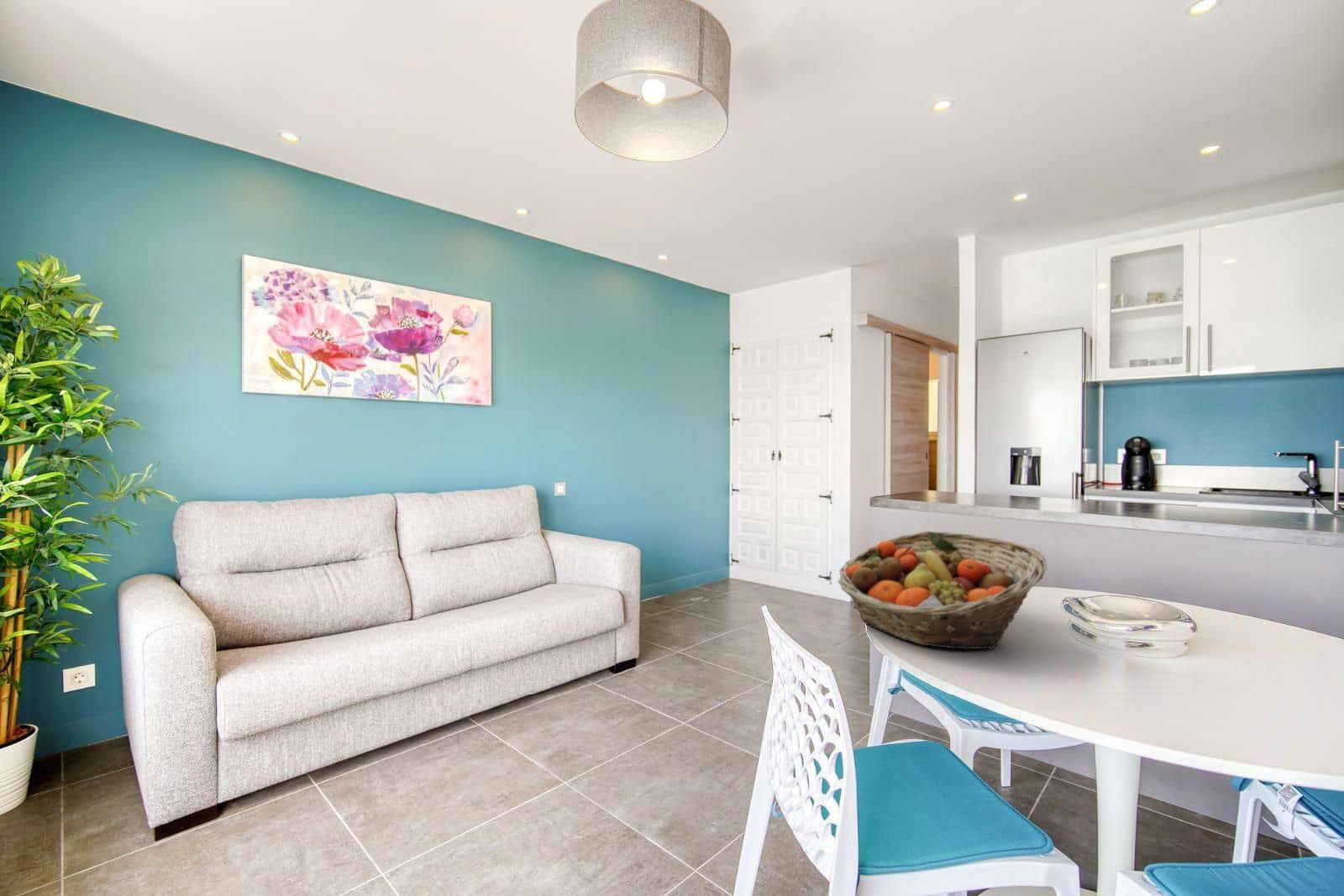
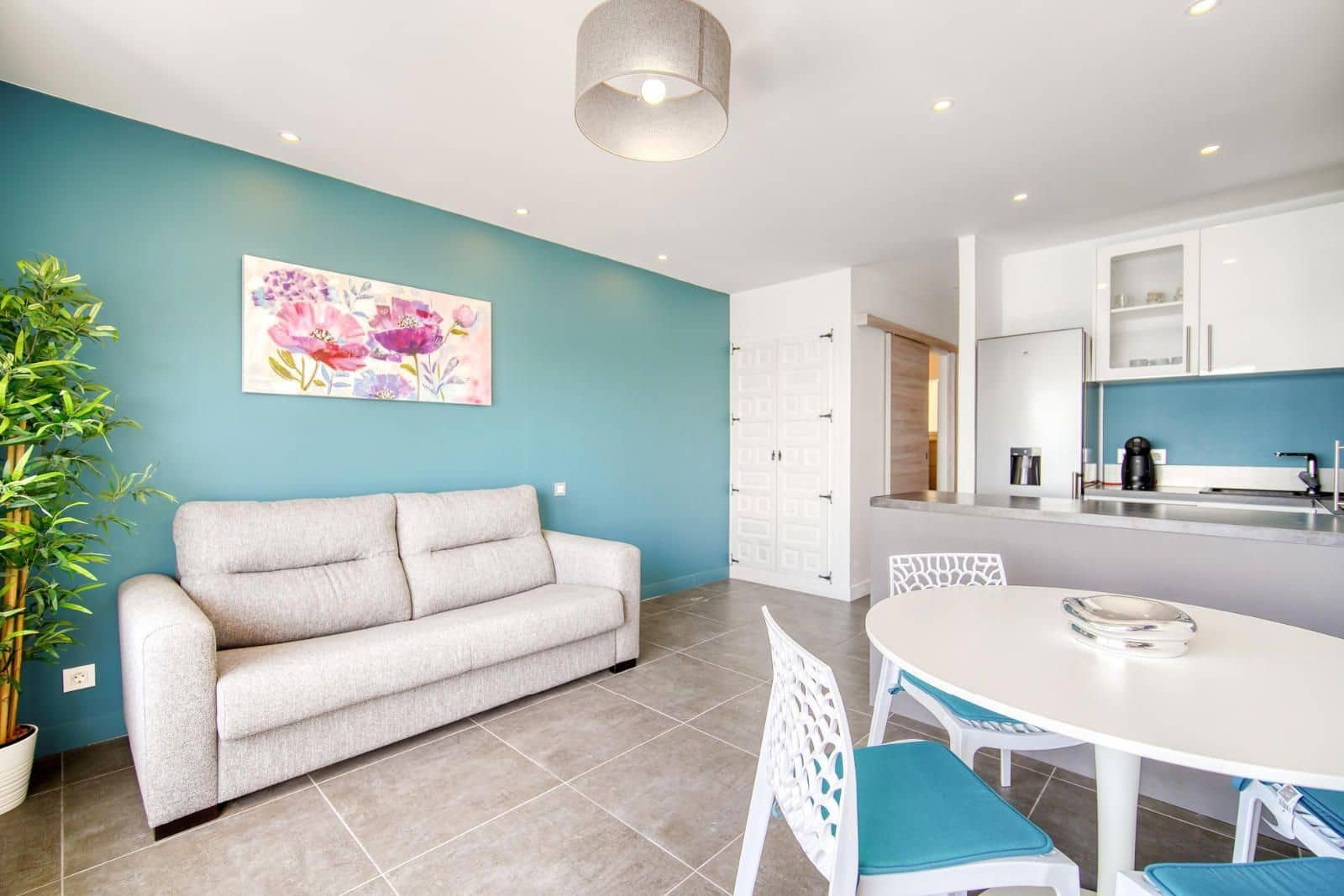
- fruit basket (932, 583)
